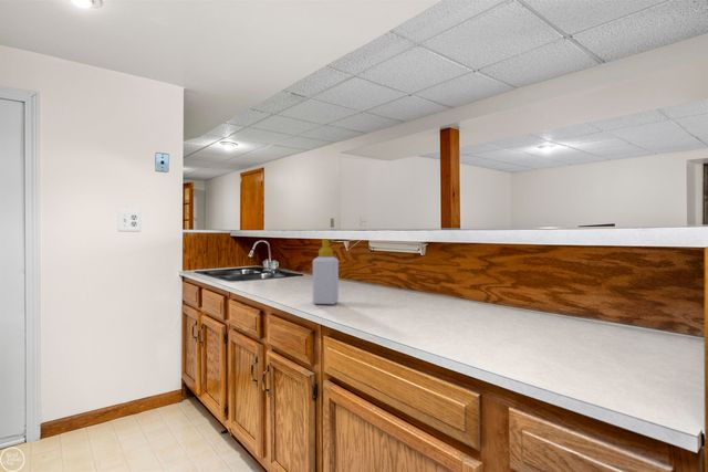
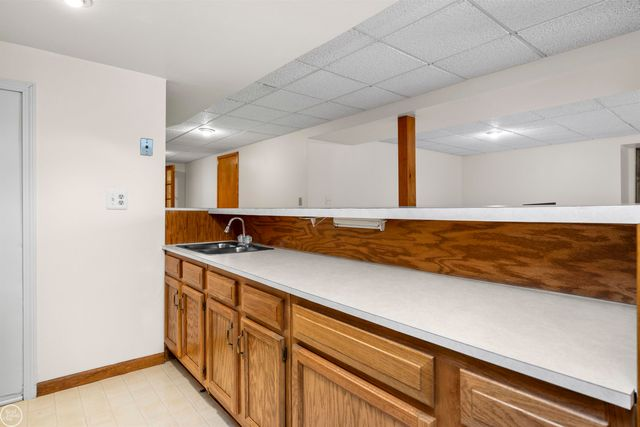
- soap bottle (325, 271)
